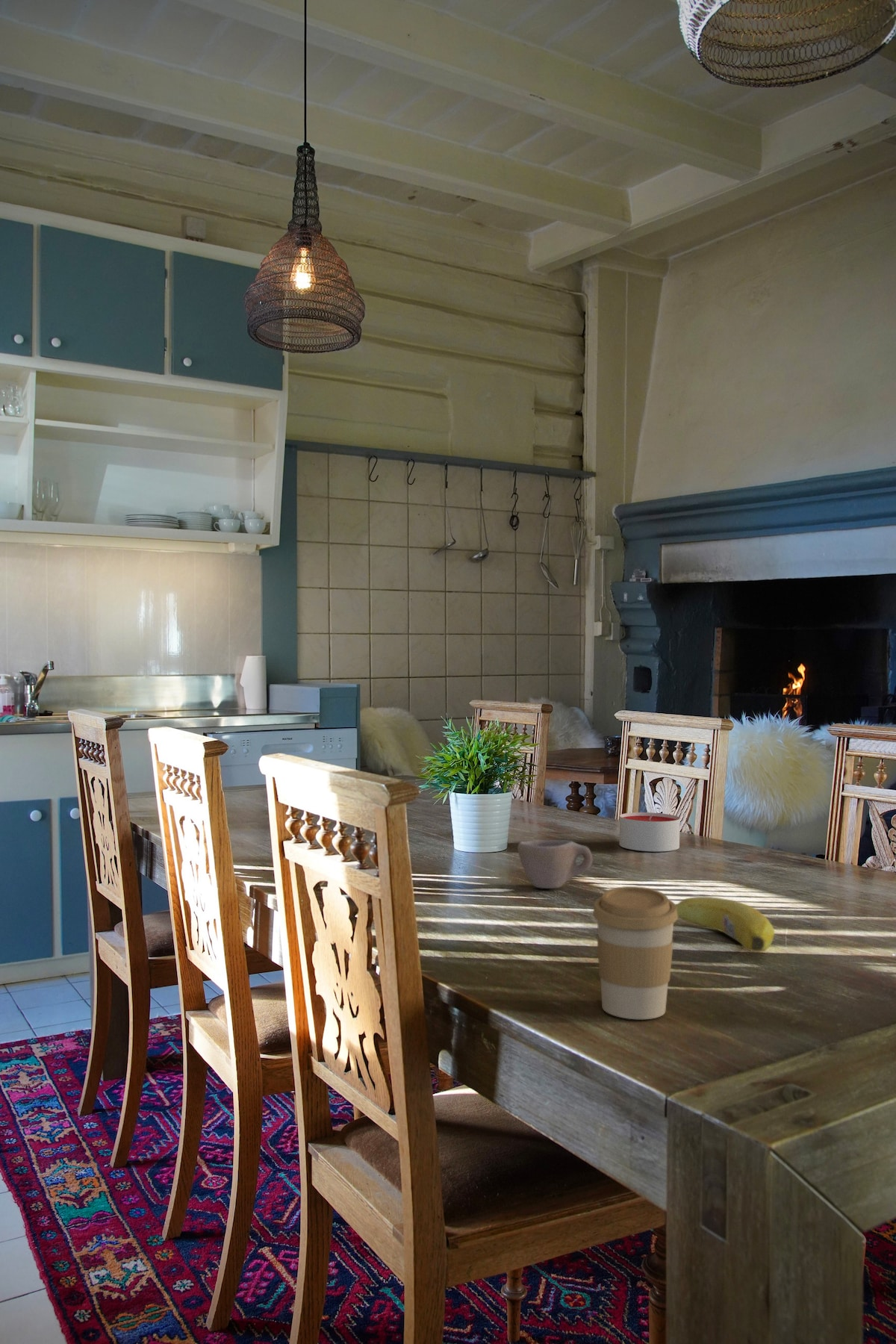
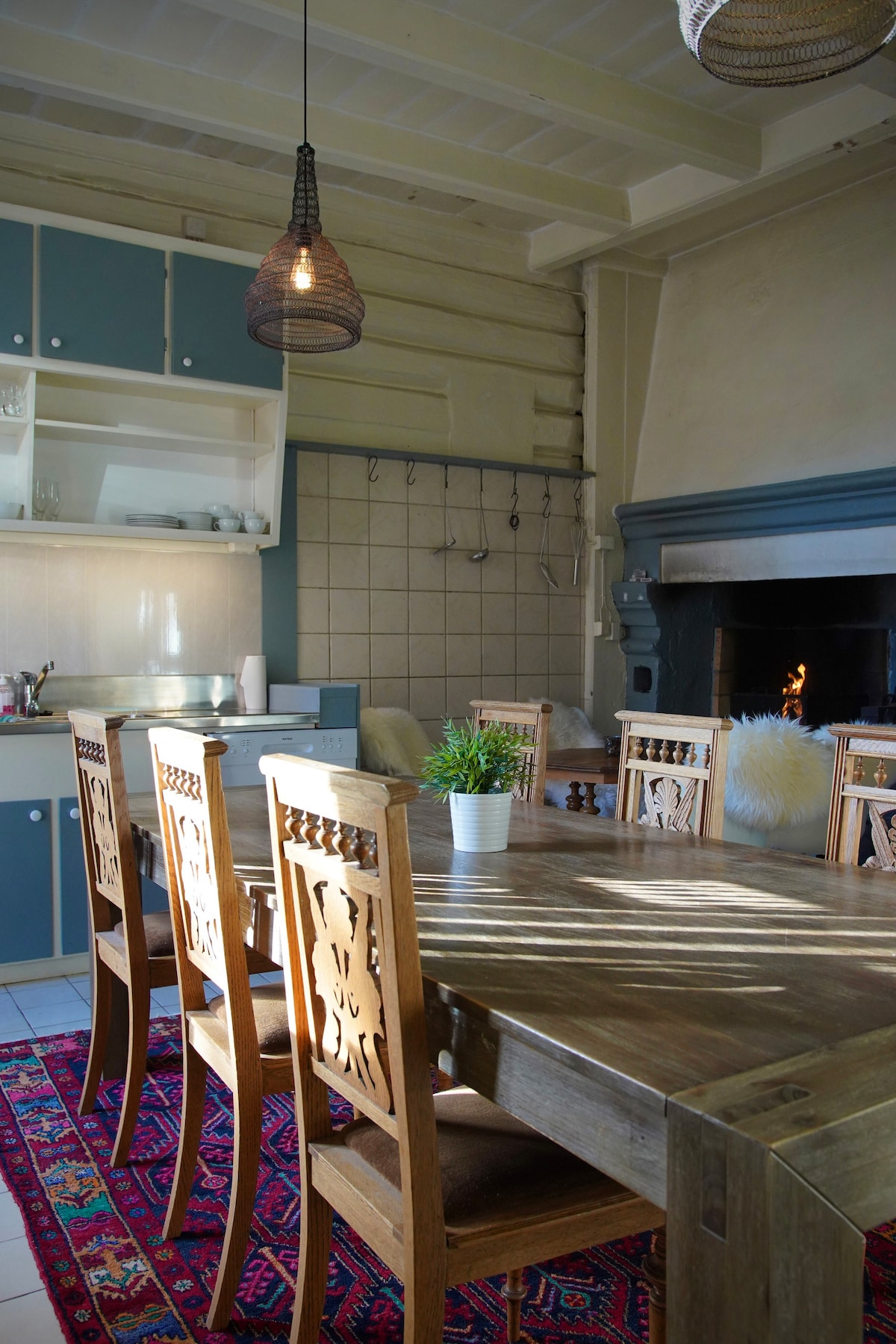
- coffee cup (634, 951)
- candle (649, 830)
- fruit (701, 921)
- cup (555, 864)
